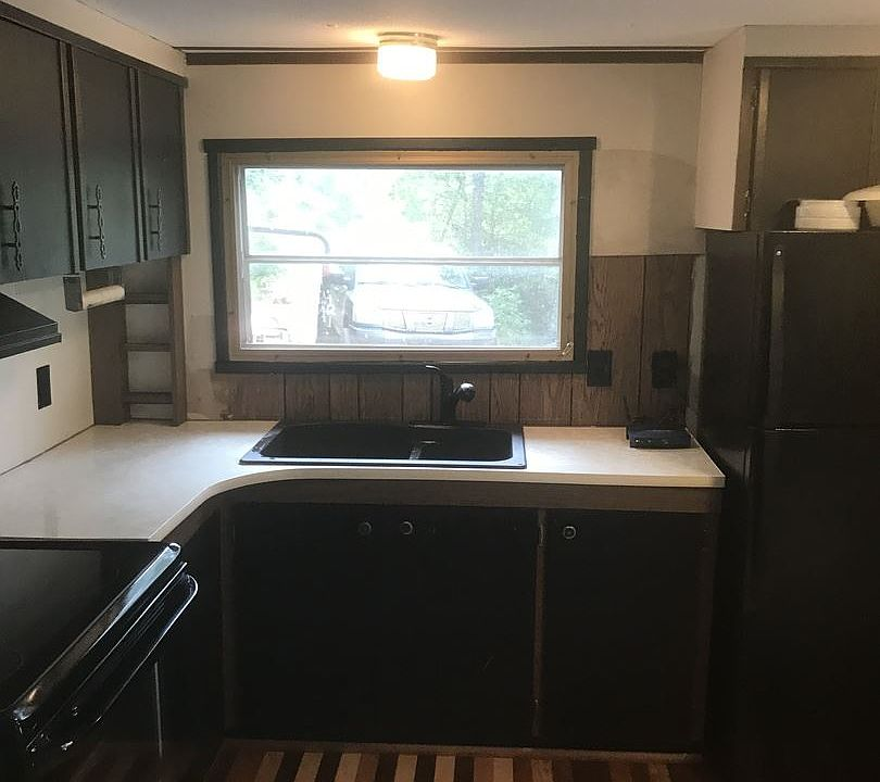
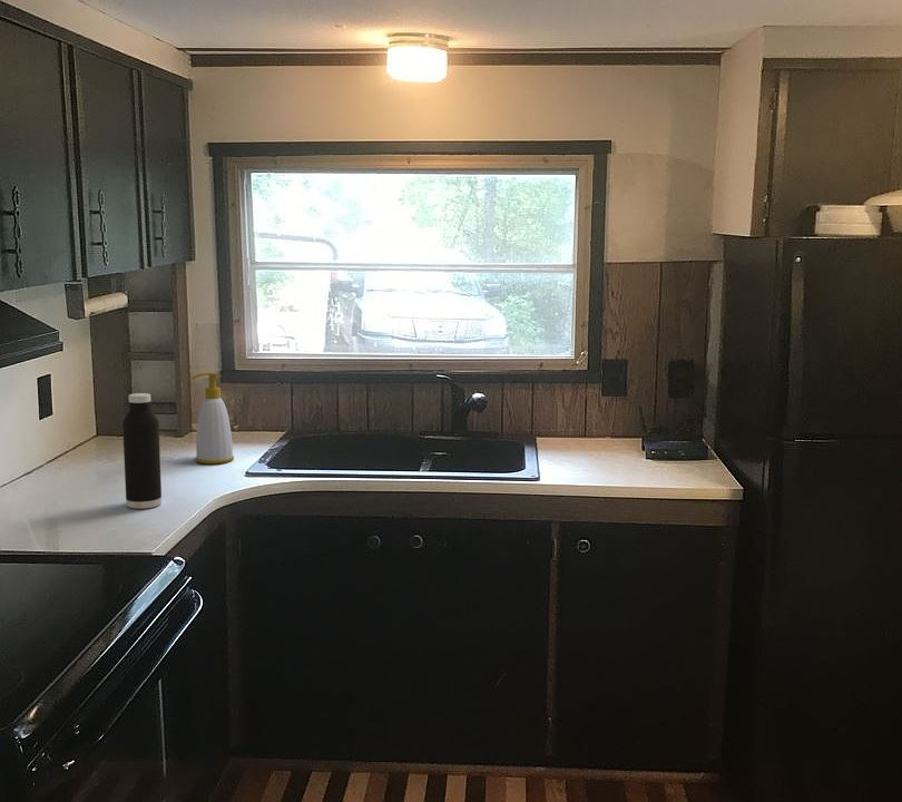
+ soap bottle (213, 417)
+ water bottle (141, 449)
